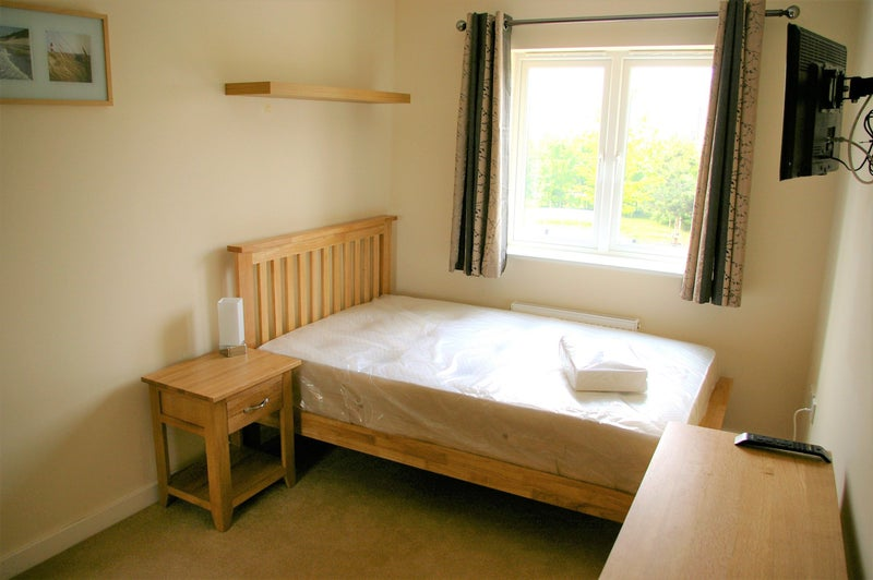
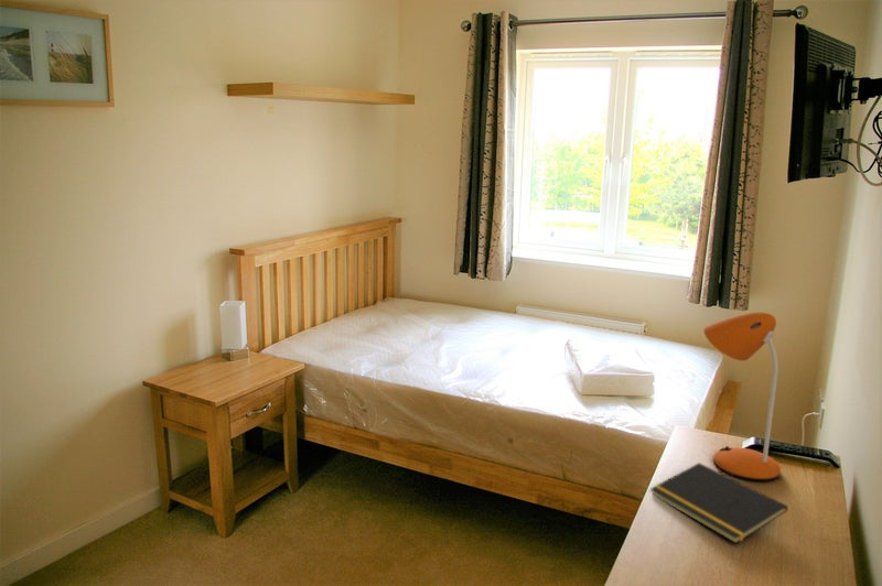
+ desk lamp (743, 360)
+ notepad (716, 499)
